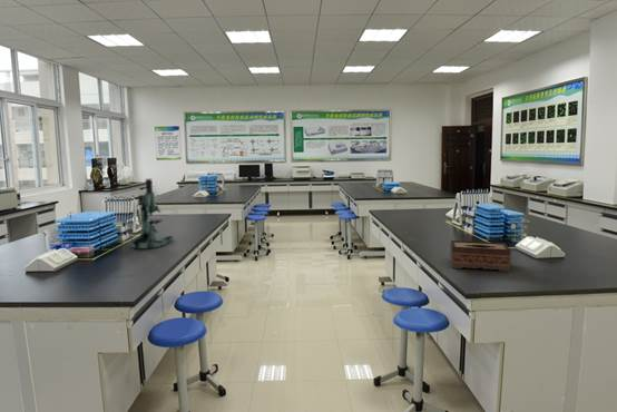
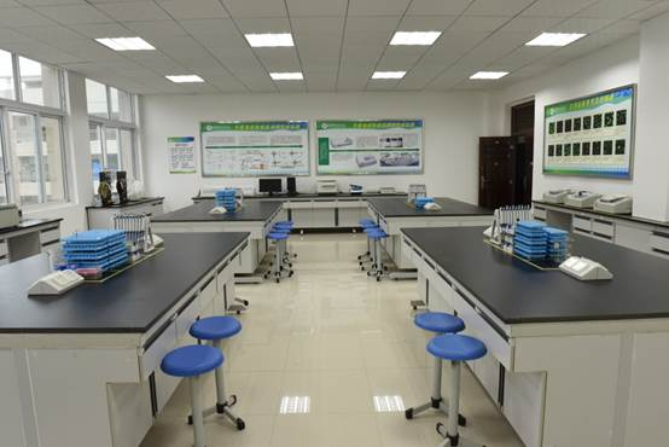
- tissue box (478, 255)
- microscope (148, 212)
